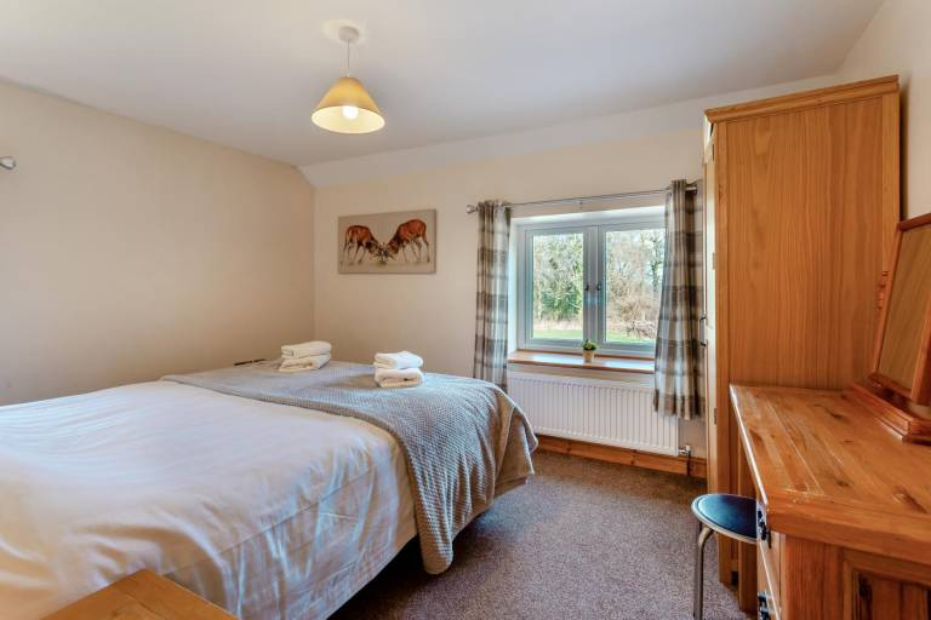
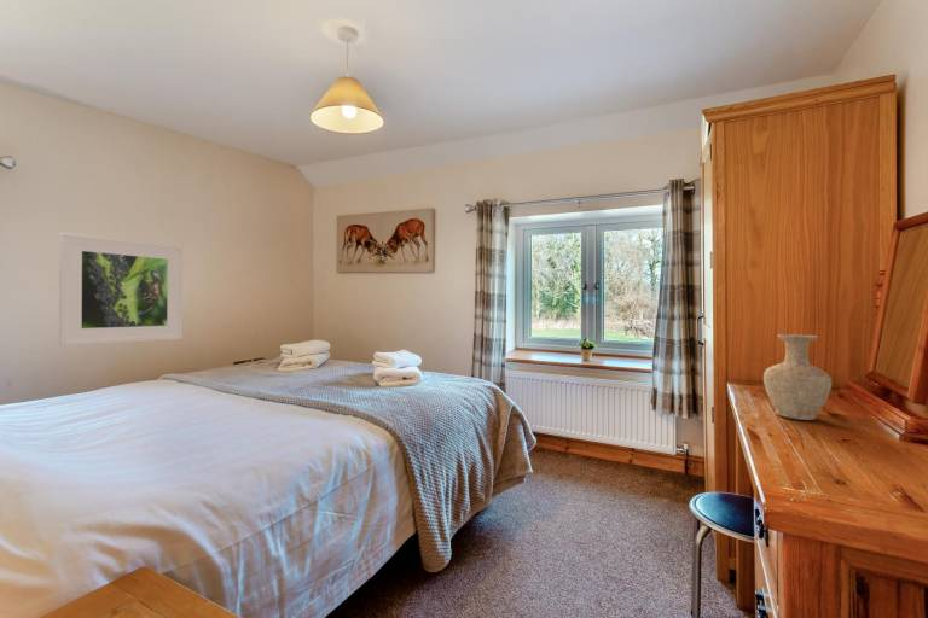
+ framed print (127, 291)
+ vase (795, 375)
